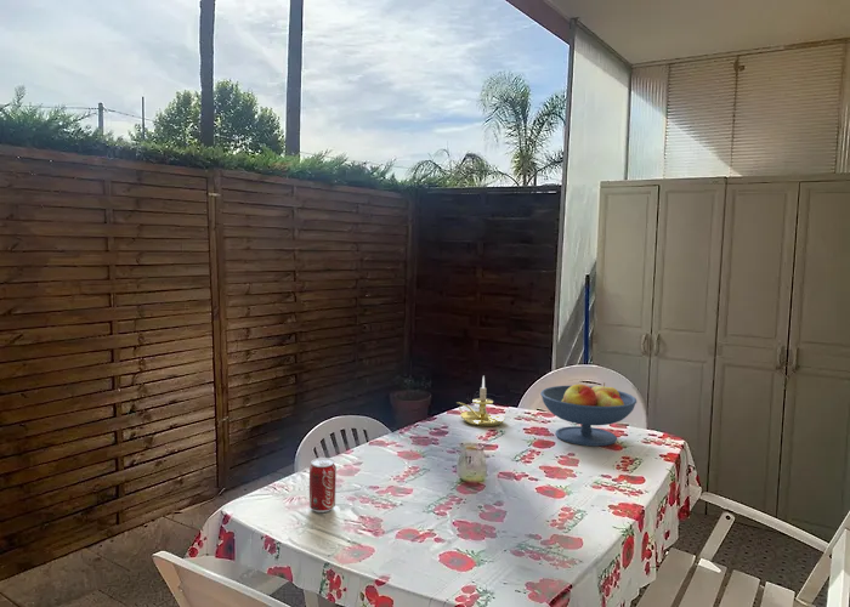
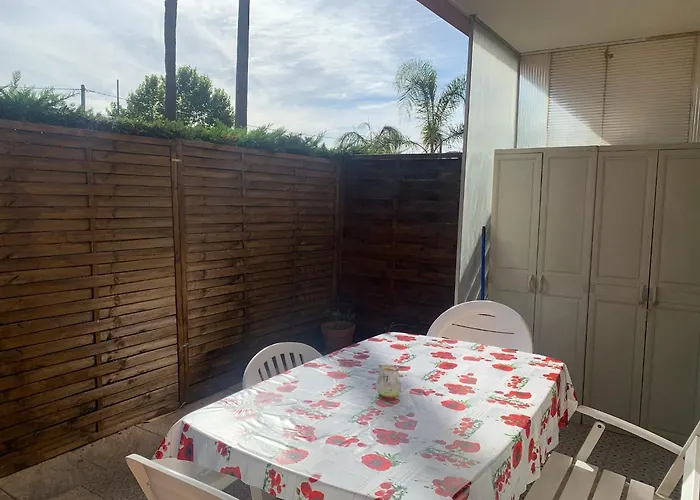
- beverage can (322, 483)
- candle holder (480, 398)
- fruit bowl (586, 408)
